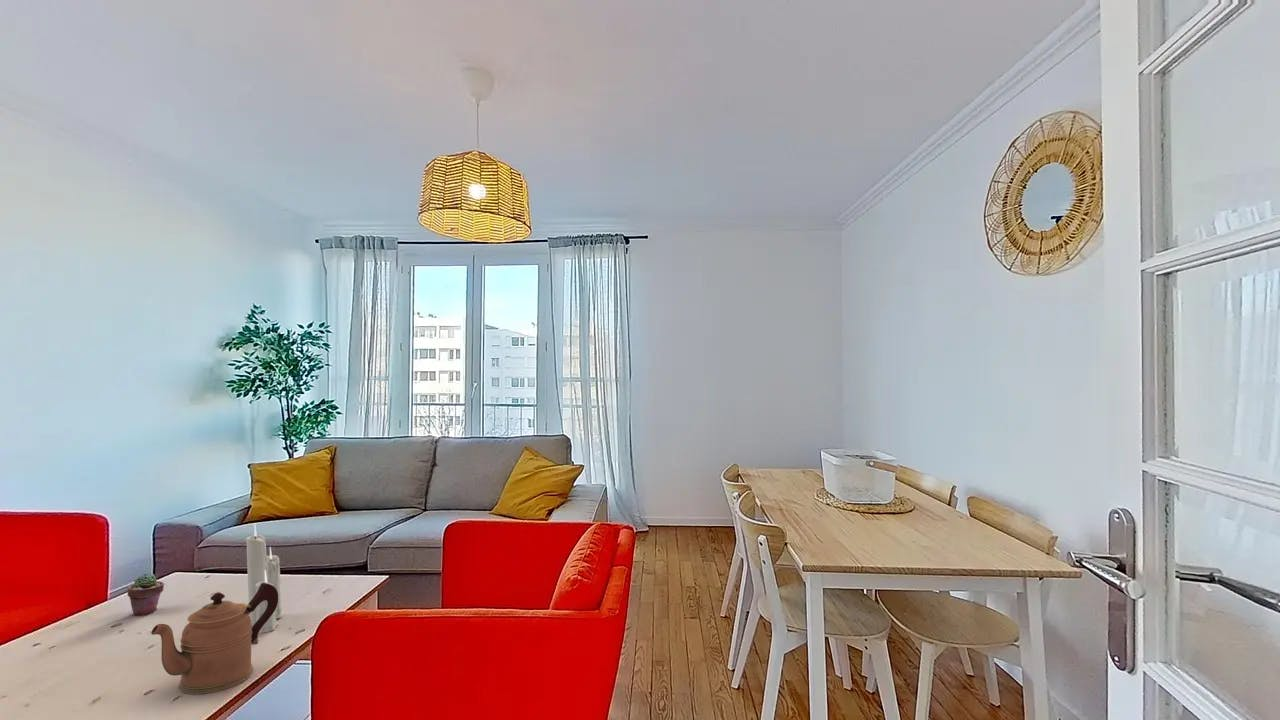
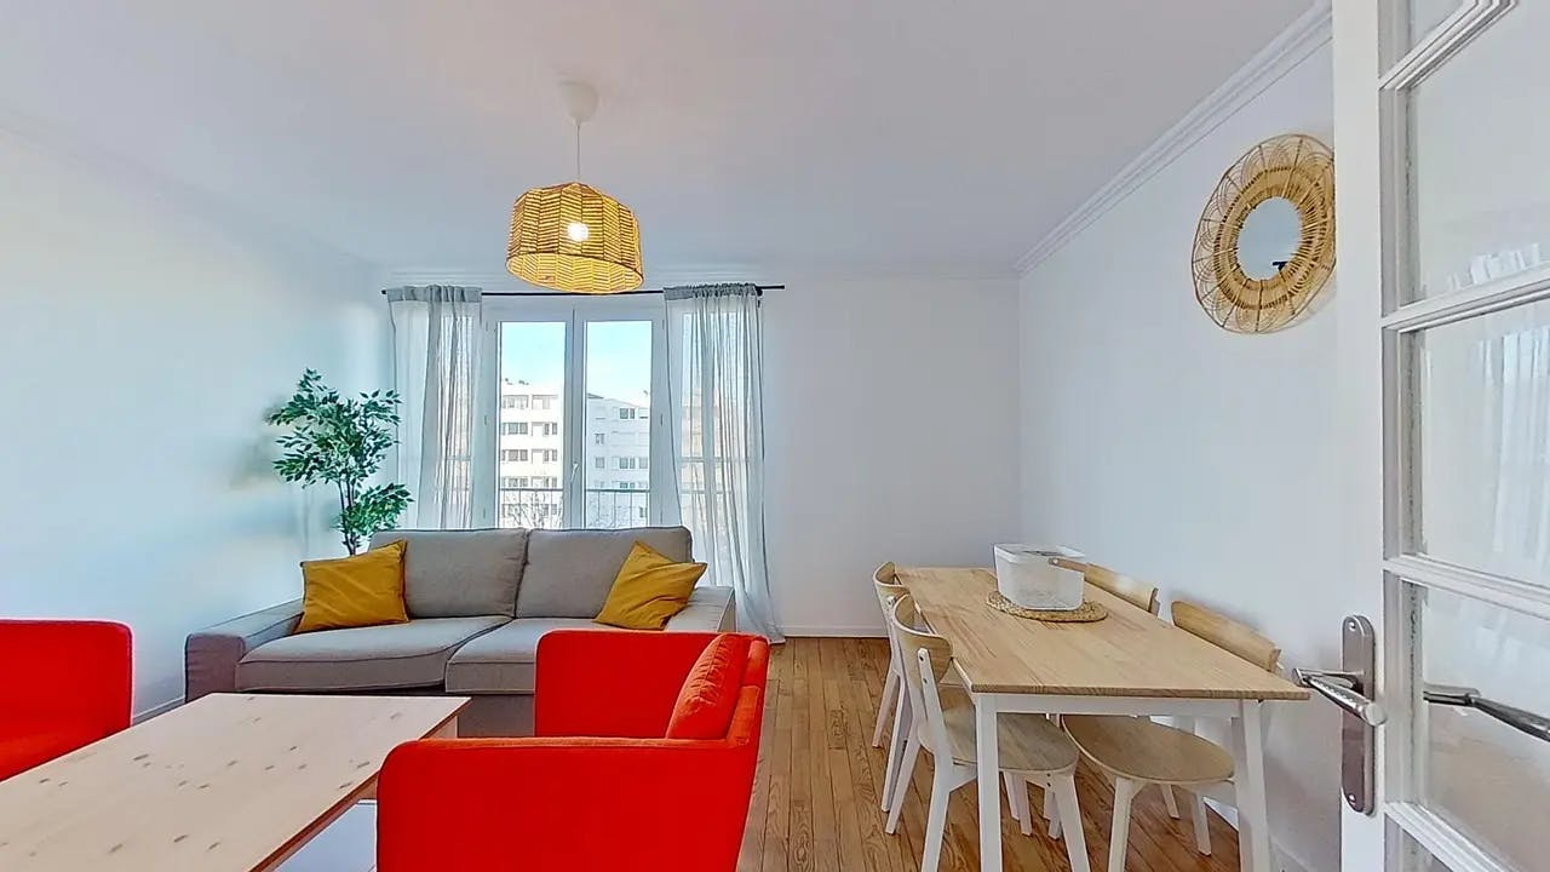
- candle (263, 570)
- potted succulent (145, 593)
- coffeepot (218, 634)
